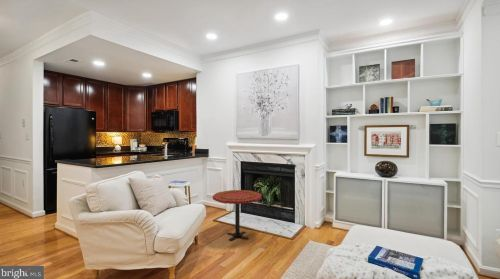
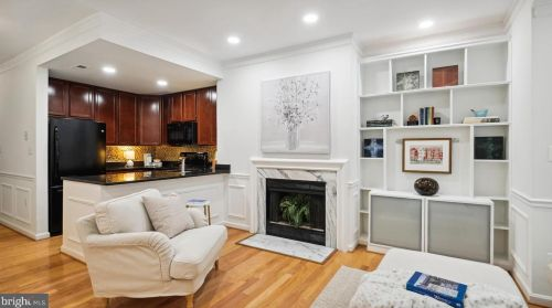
- side table (237, 215)
